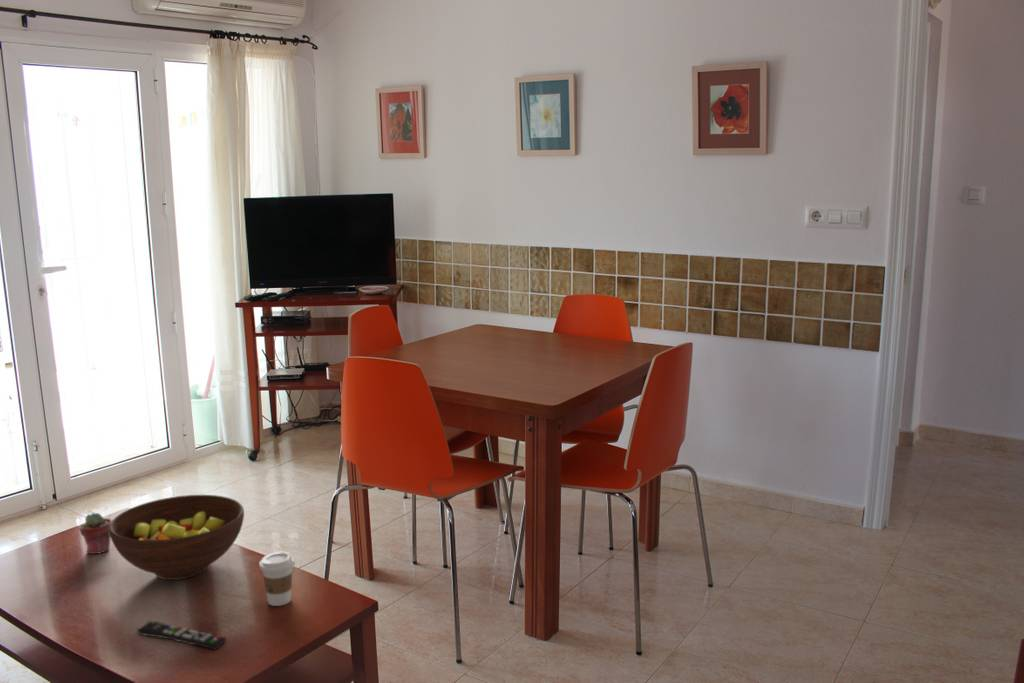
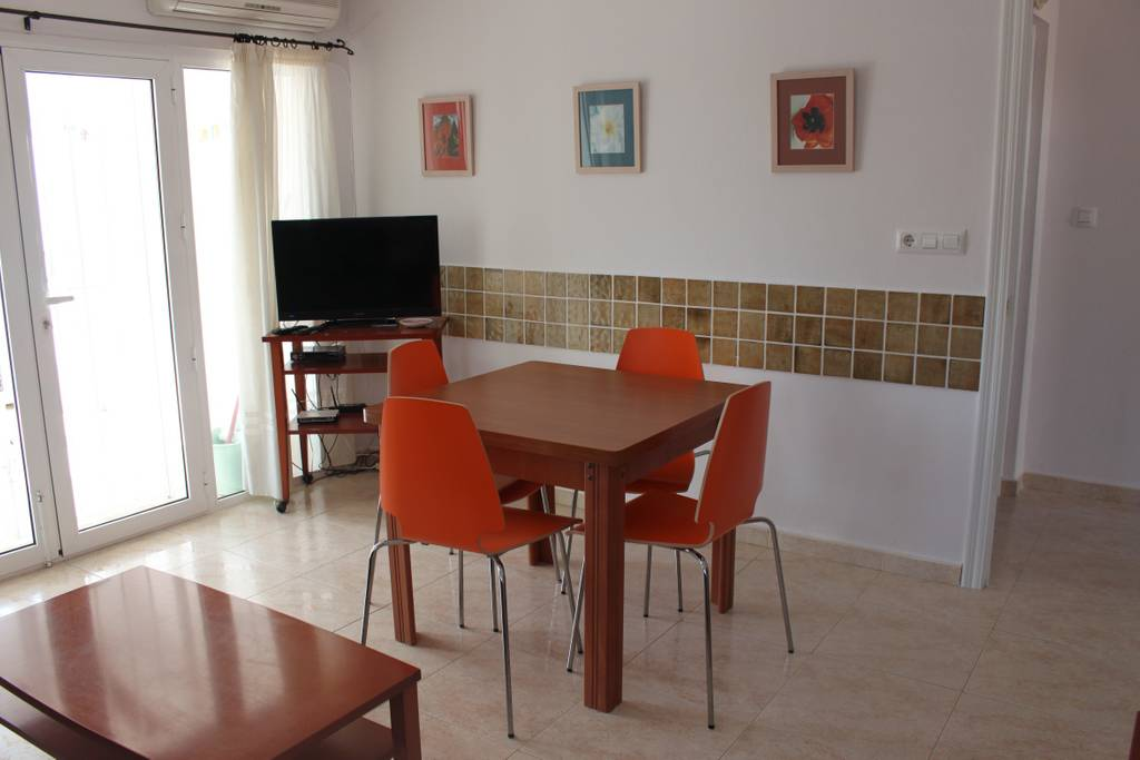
- potted succulent (96, 531)
- coffee cup (278, 579)
- remote control (181, 634)
- fruit bowl (180, 543)
